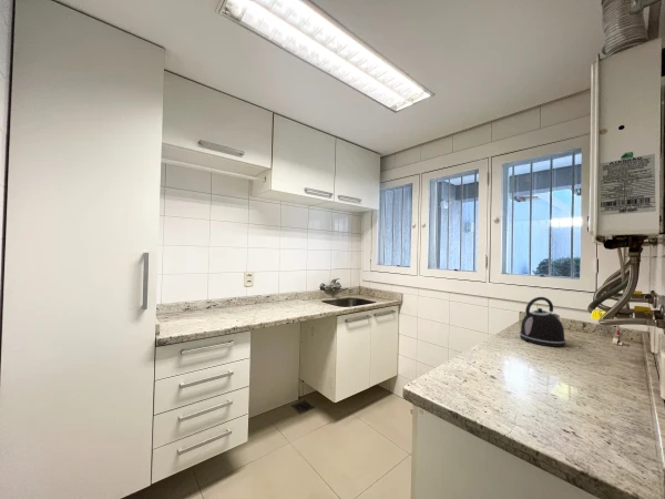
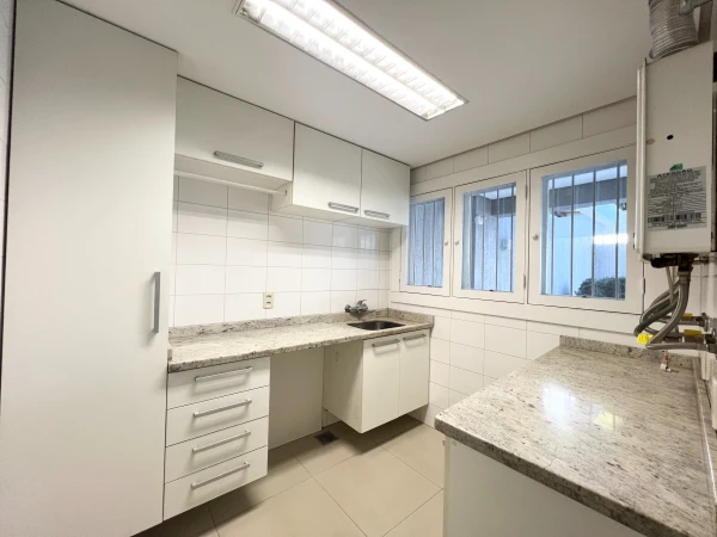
- kettle (541, 318)
